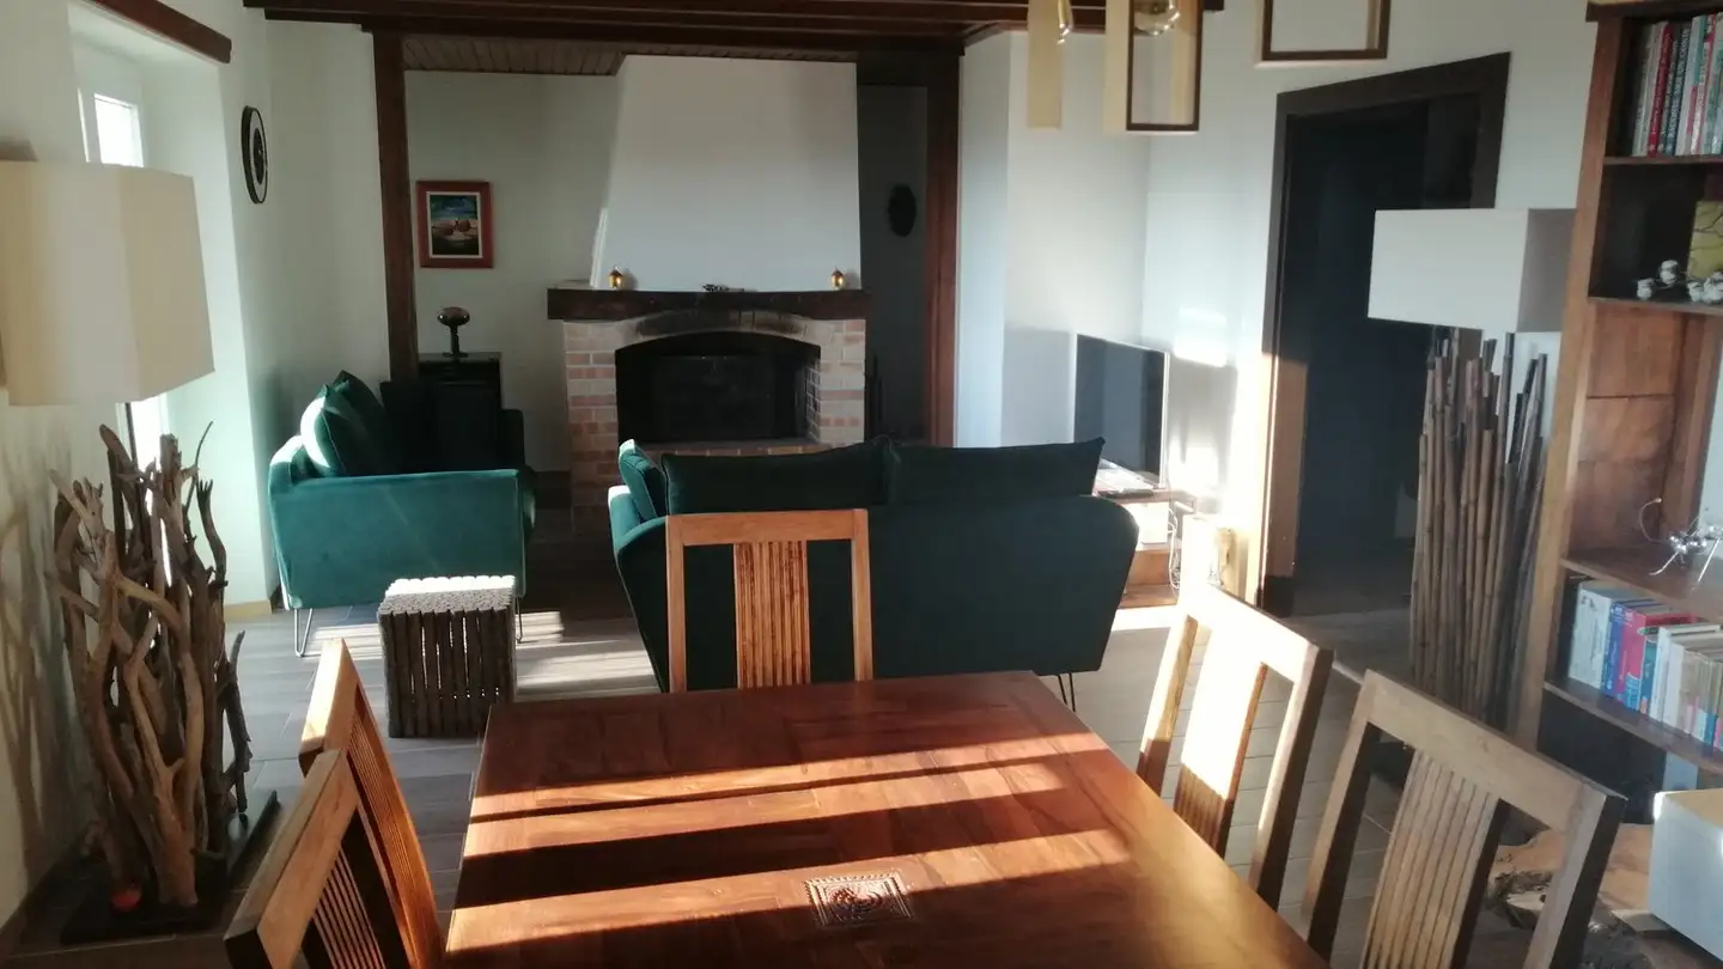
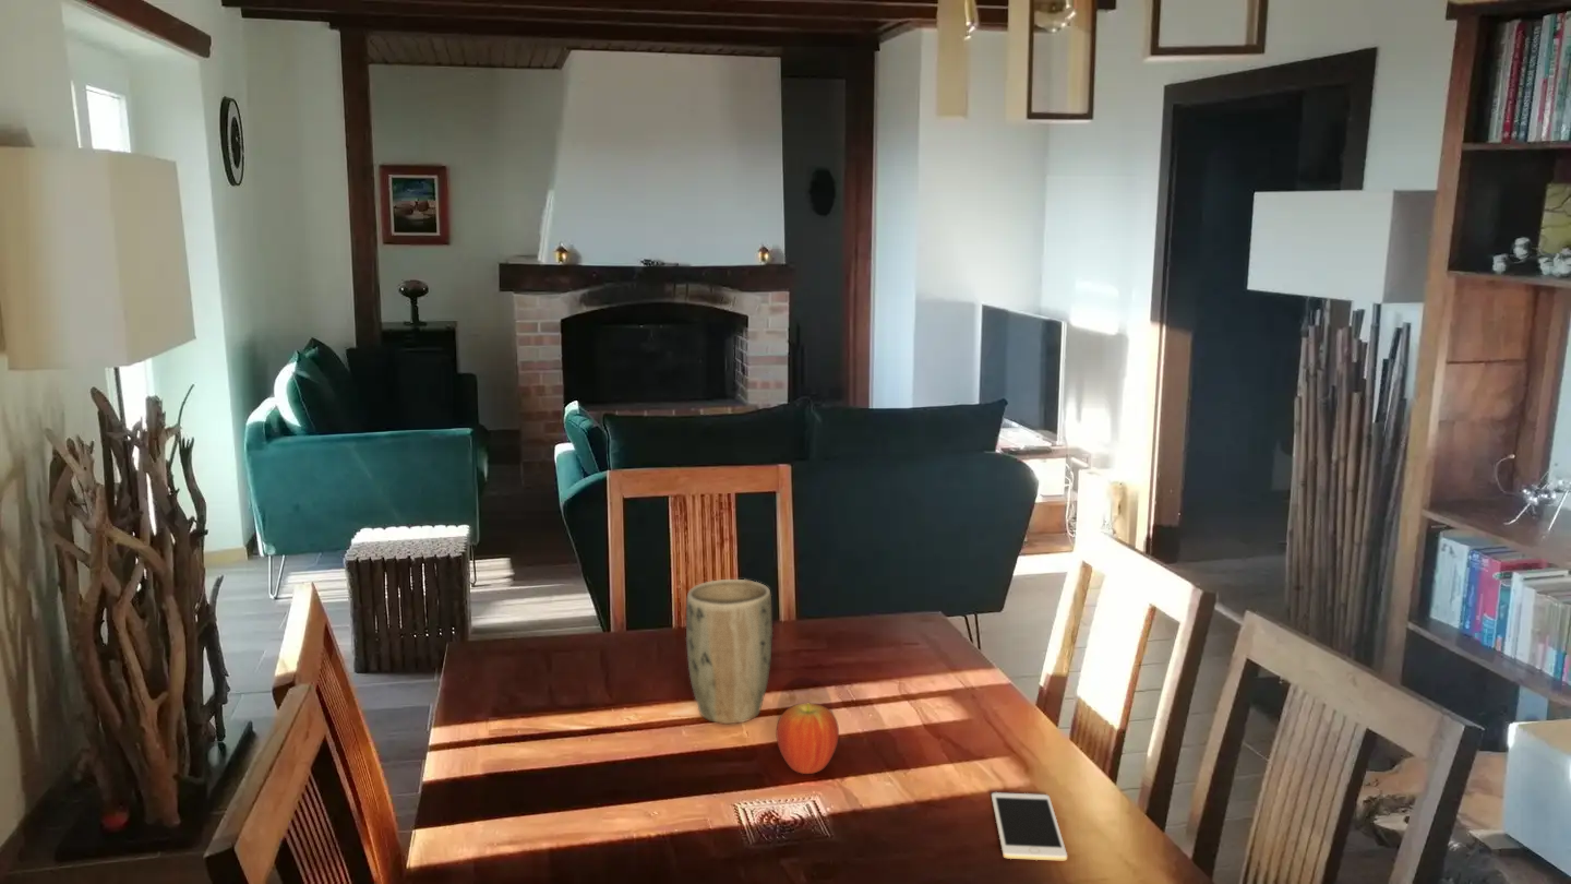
+ plant pot (730, 652)
+ fruit (807, 734)
+ cell phone (1027, 824)
